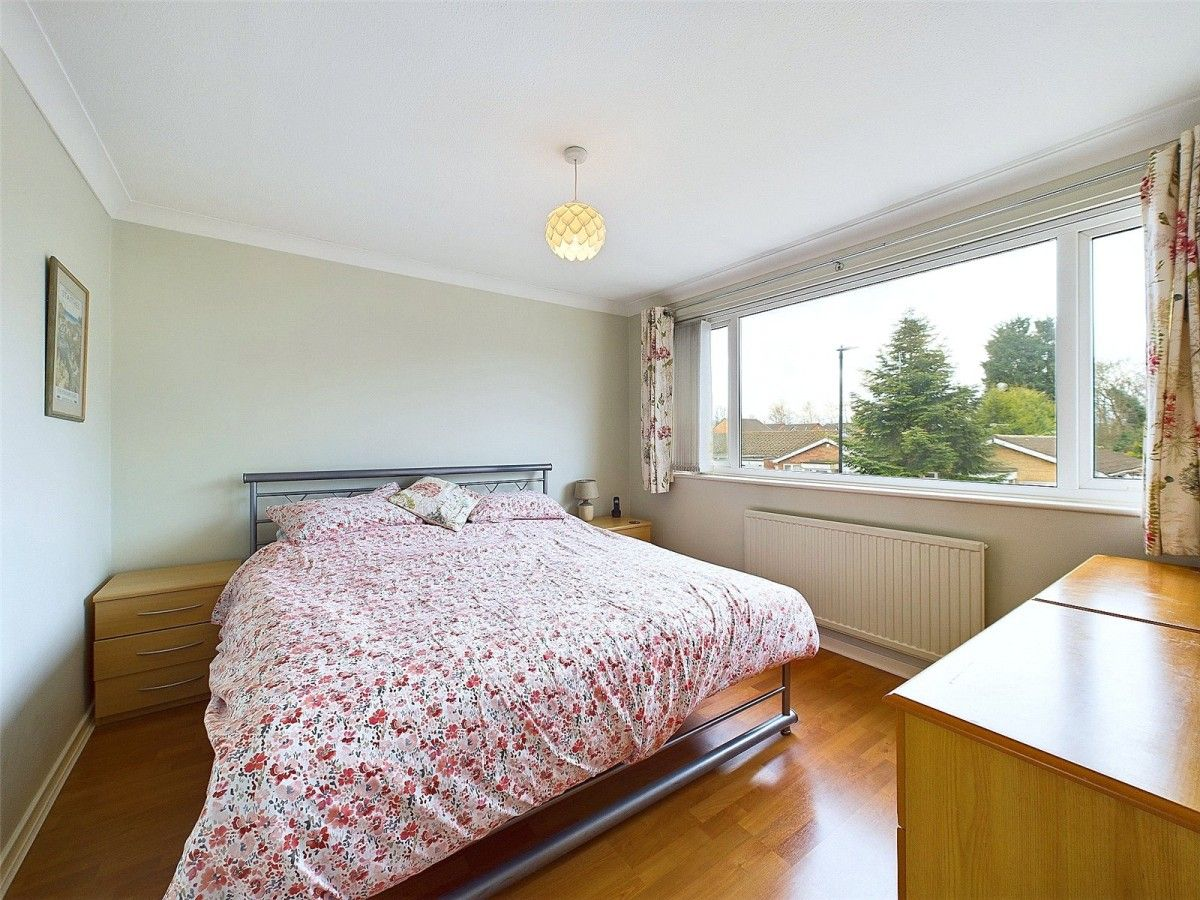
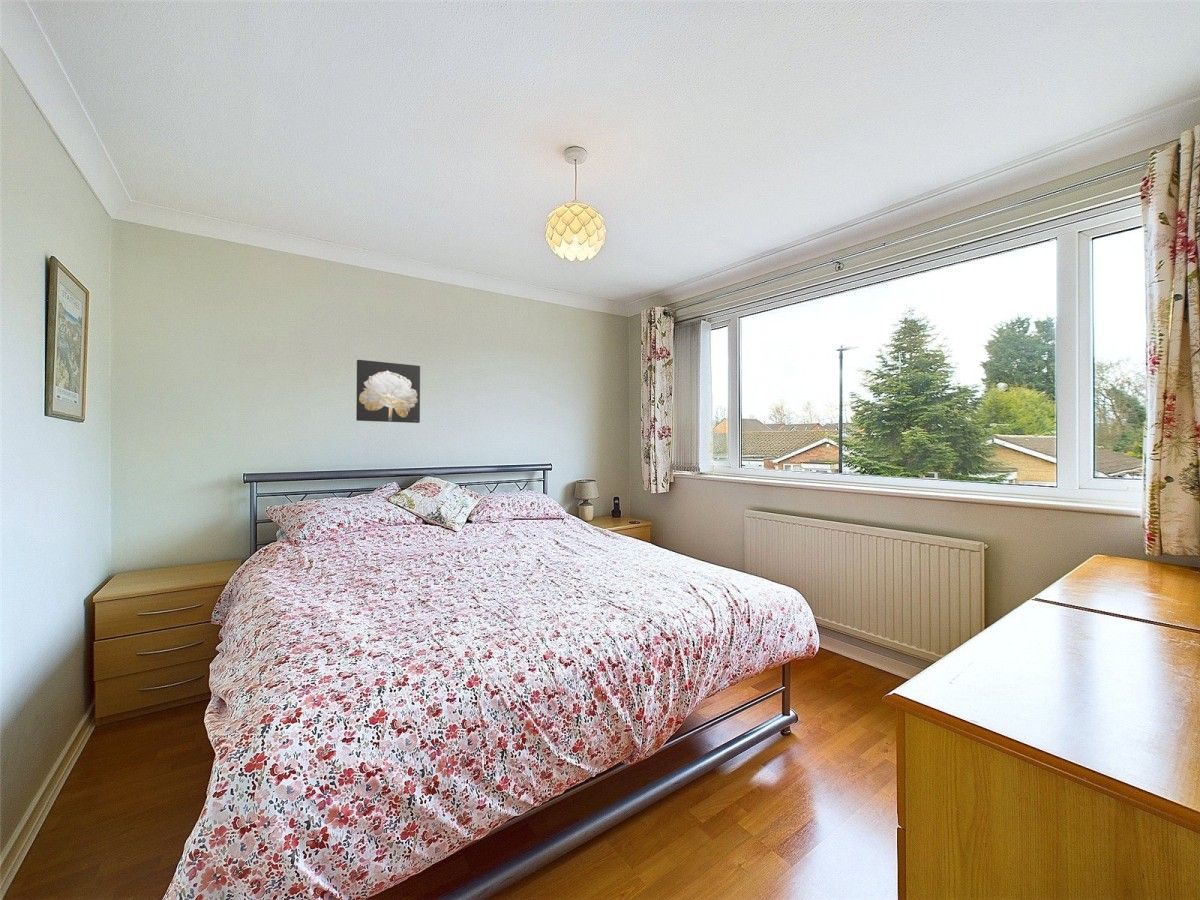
+ wall art (389, 392)
